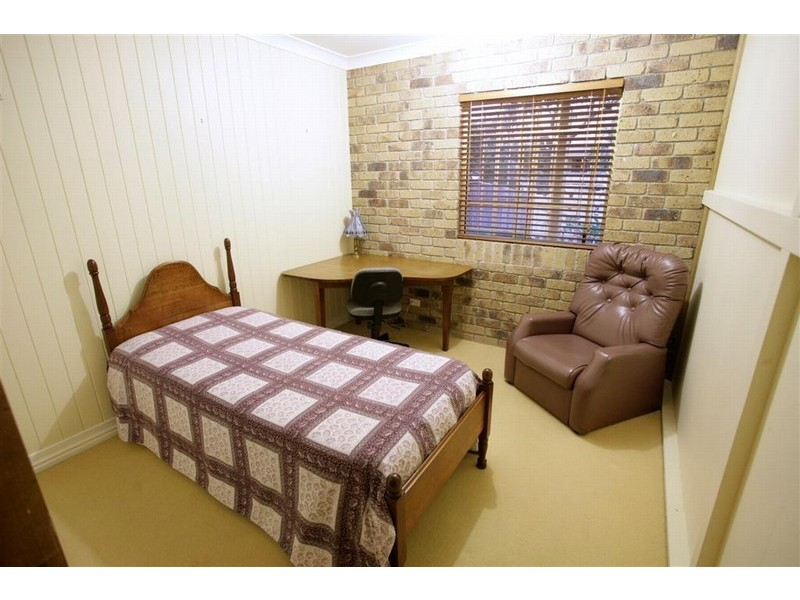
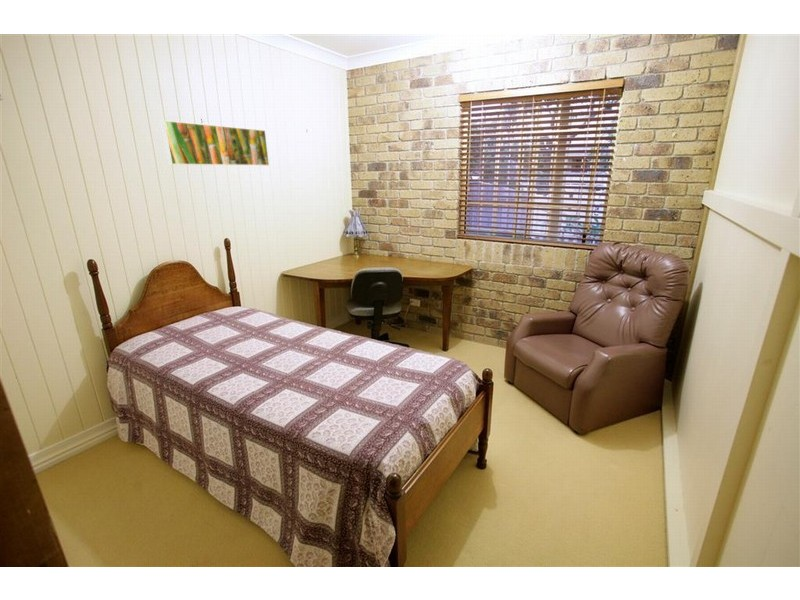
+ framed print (221, 145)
